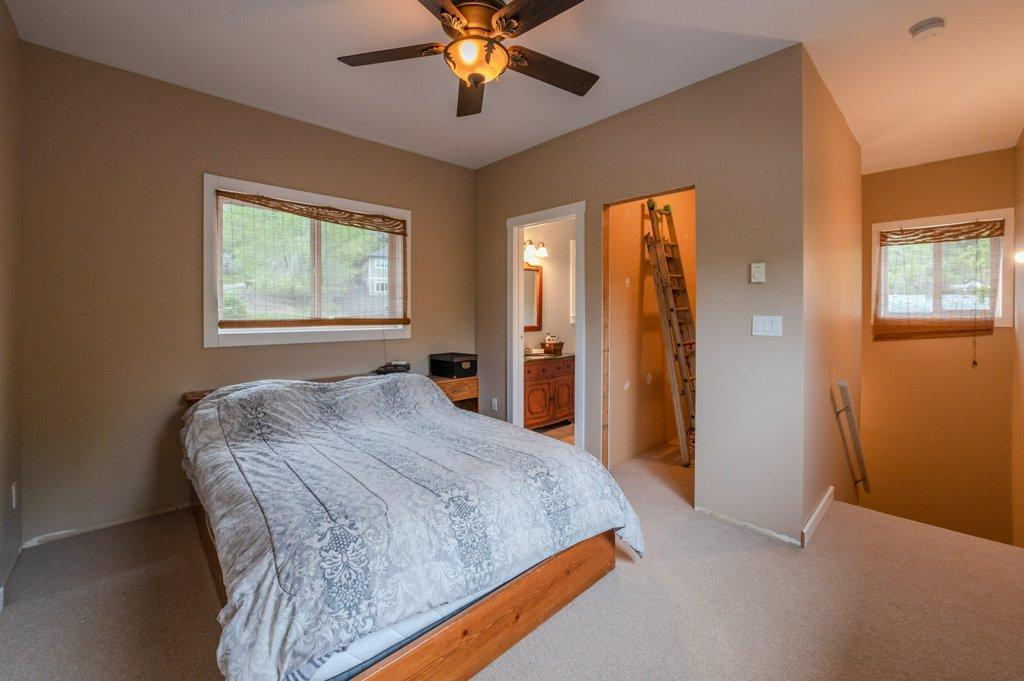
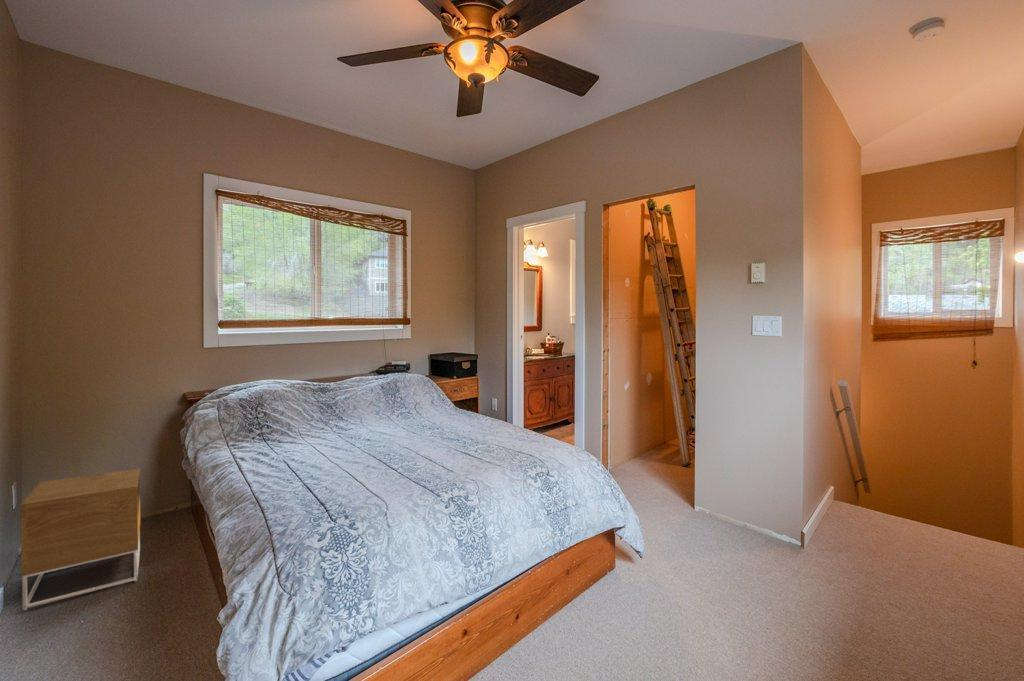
+ nightstand (88, 530)
